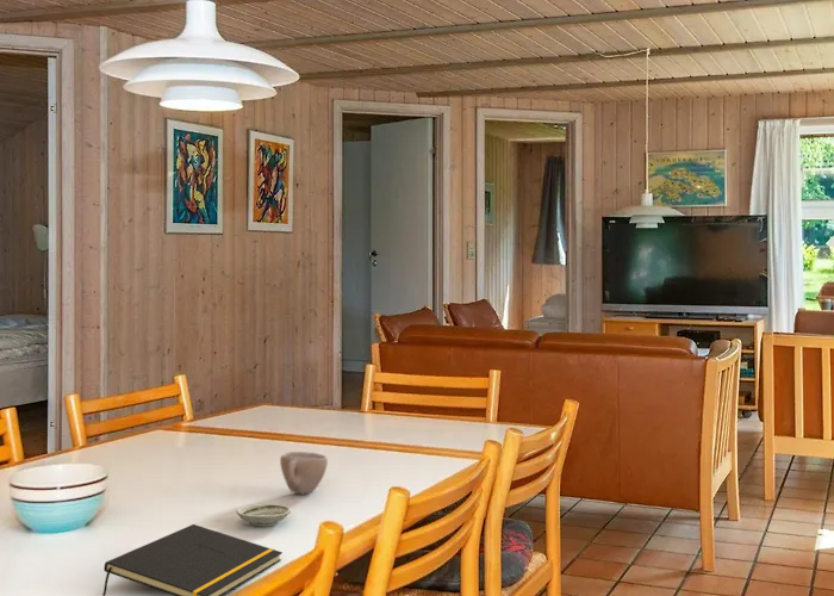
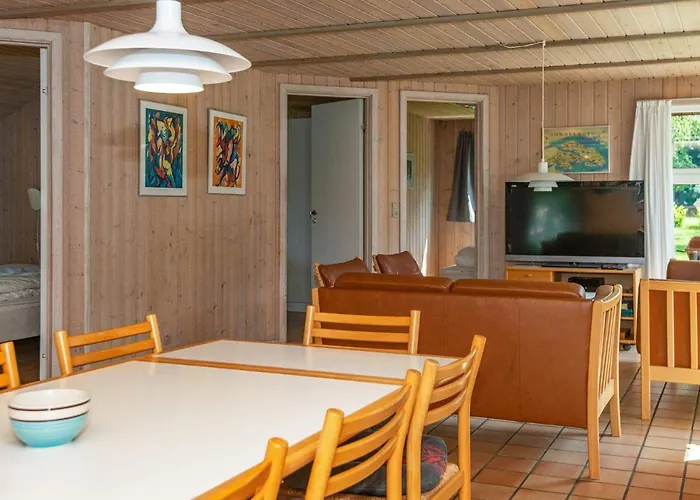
- notepad (198, 560)
- cup (301, 474)
- saucer (263, 516)
